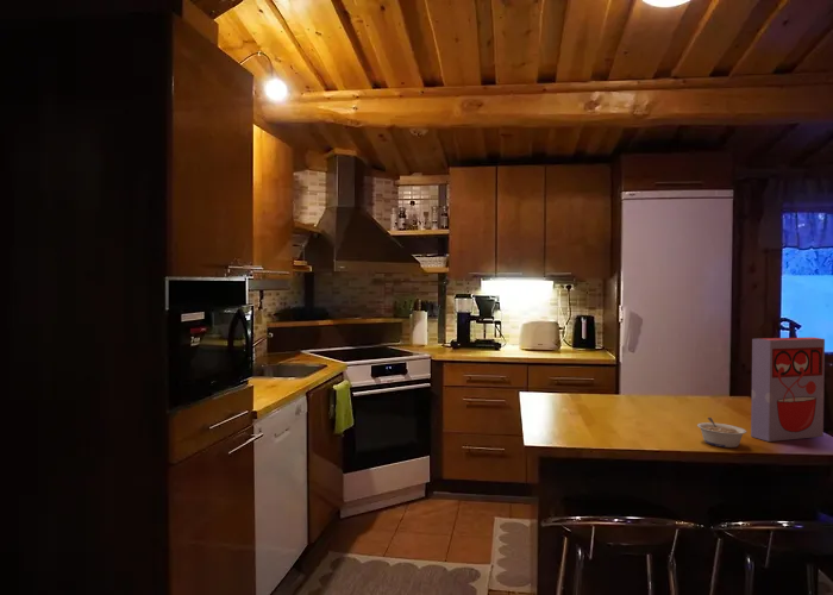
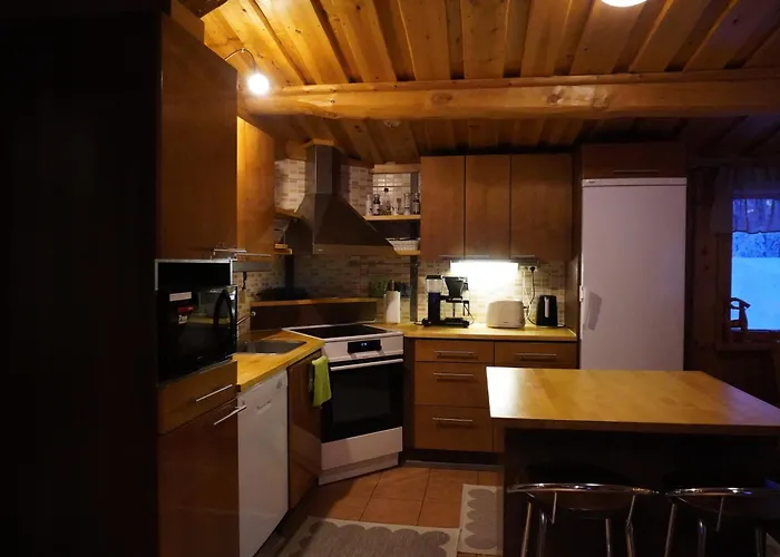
- cereal box (788, 387)
- legume (719, 433)
